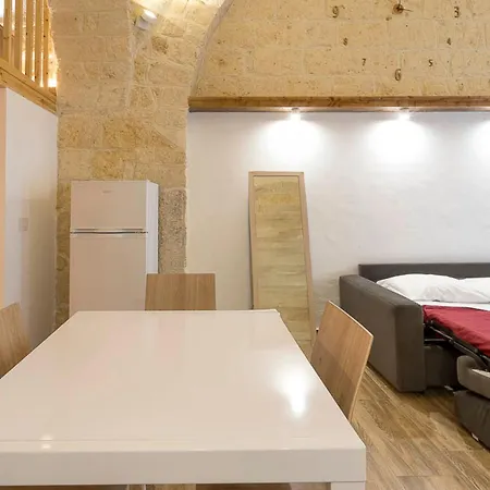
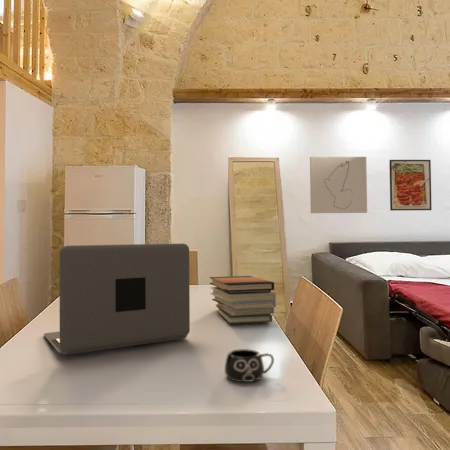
+ wall art (338, 184)
+ laptop (115, 290)
+ mug (249, 365)
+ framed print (410, 185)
+ book stack (241, 298)
